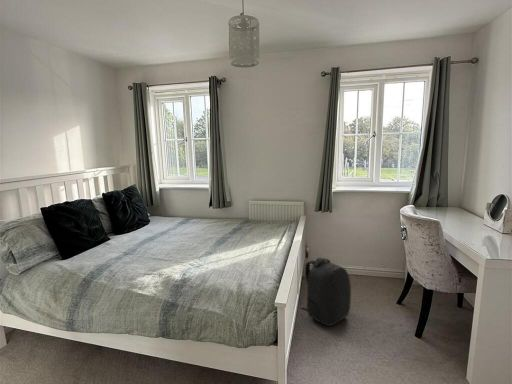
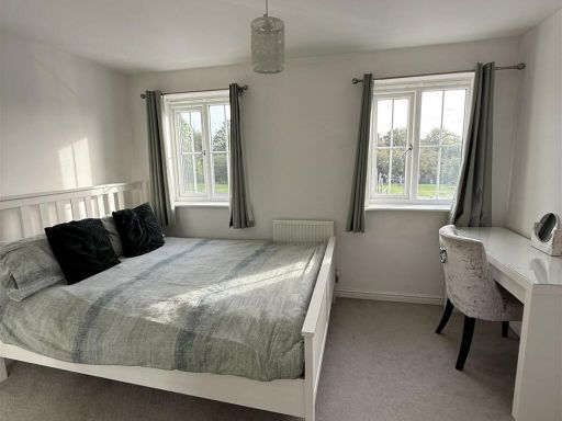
- backpack (325, 288)
